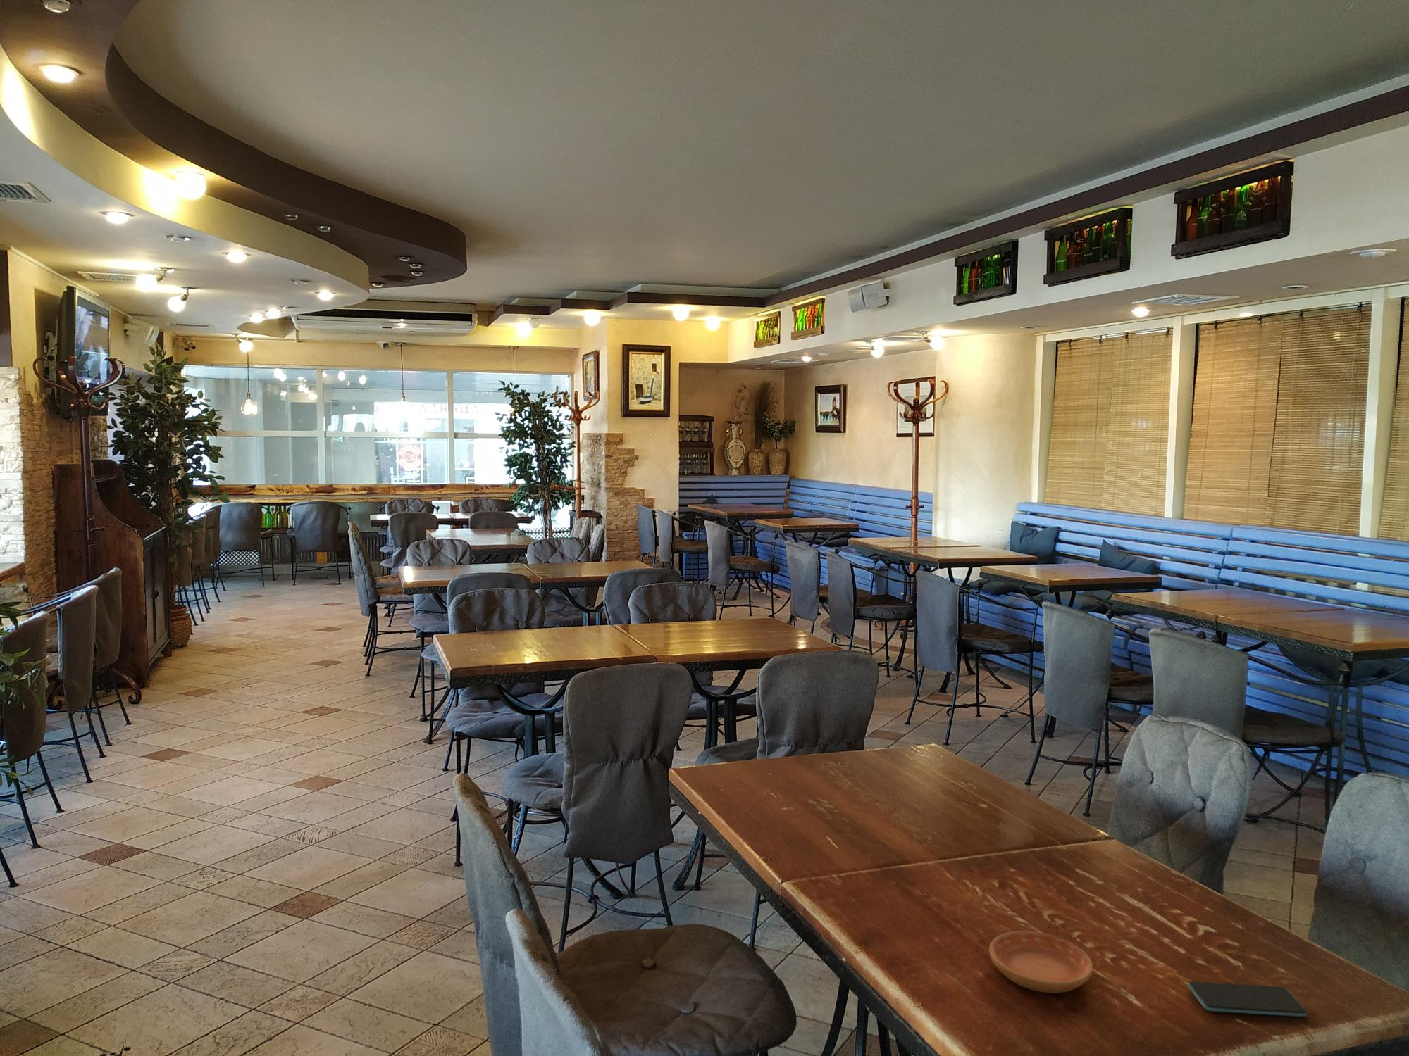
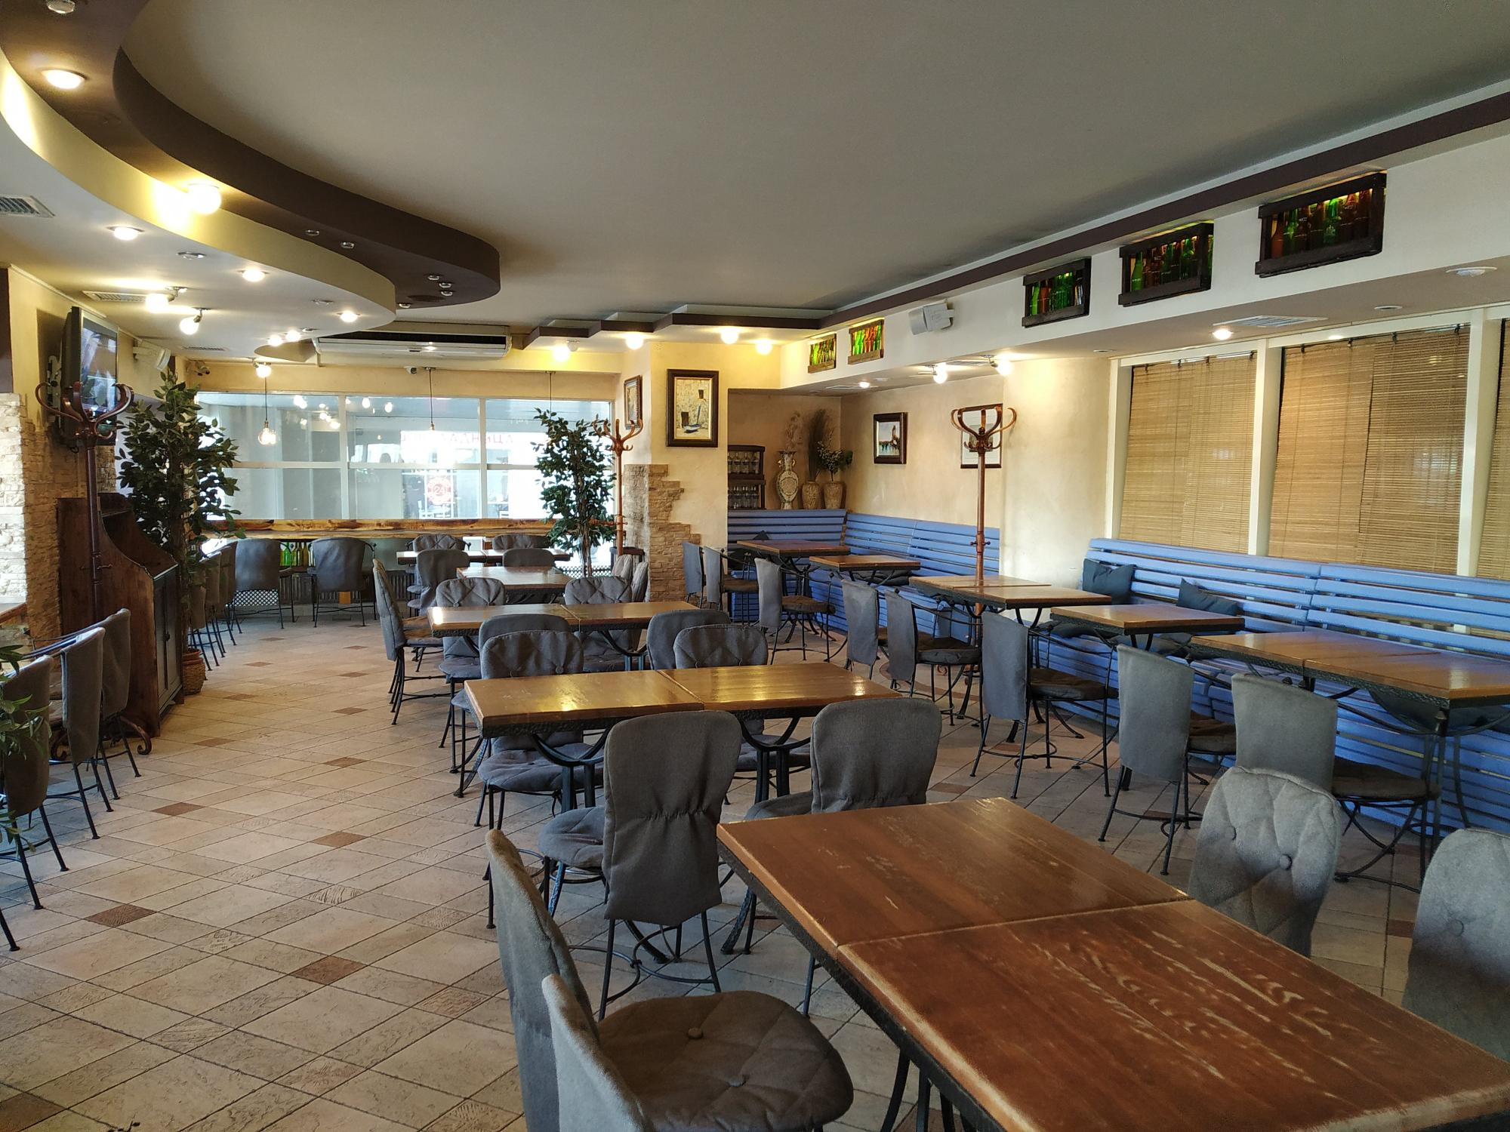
- saucer (1040, 963)
- smartphone (1246, 998)
